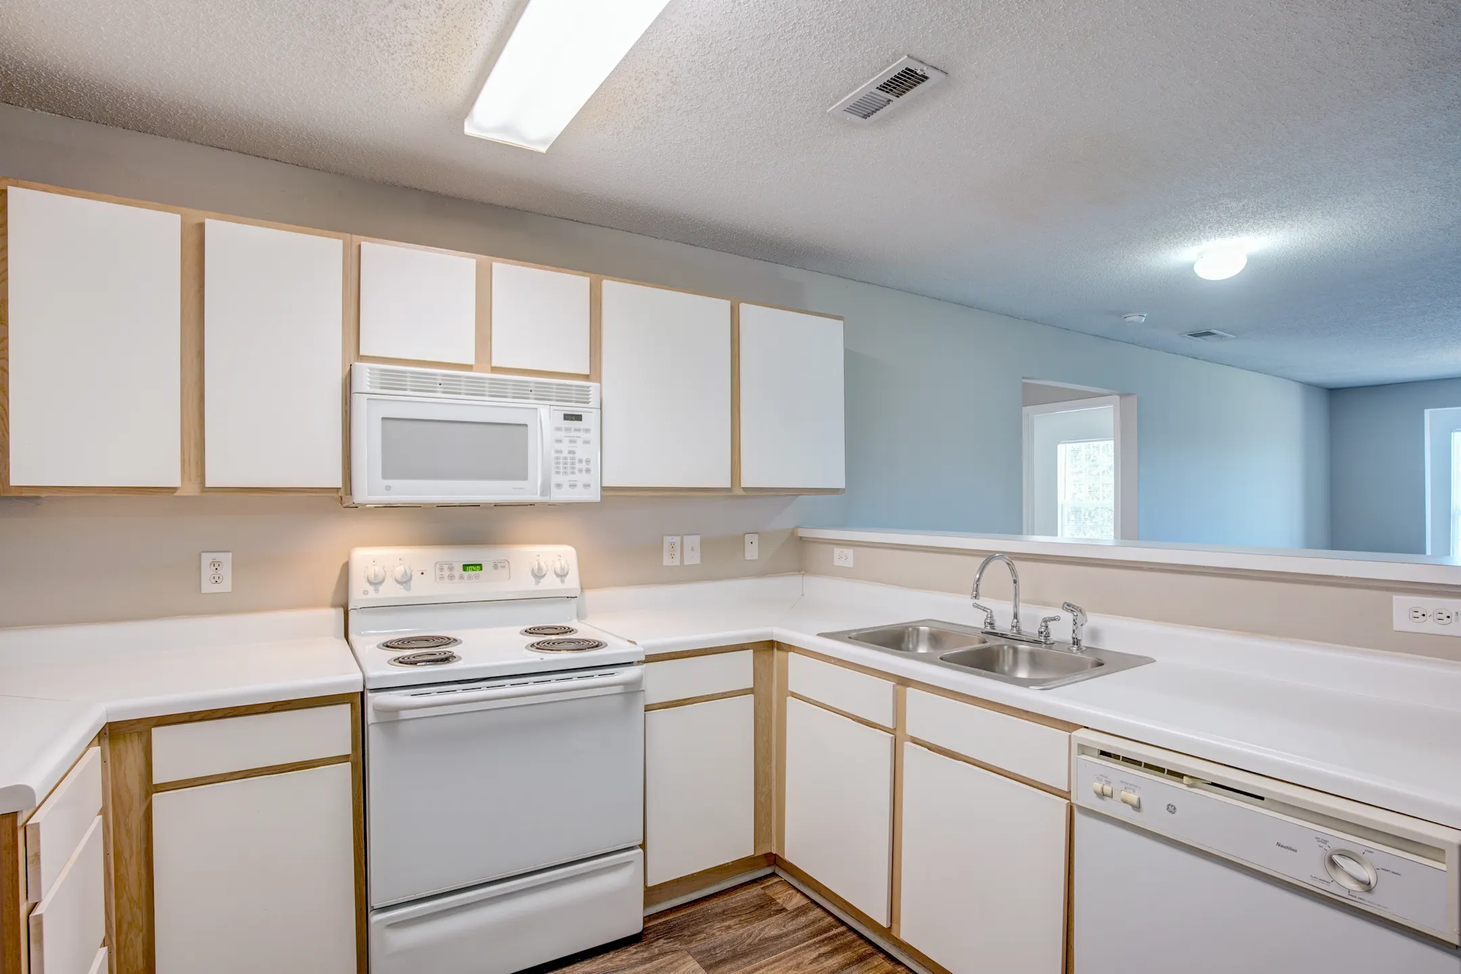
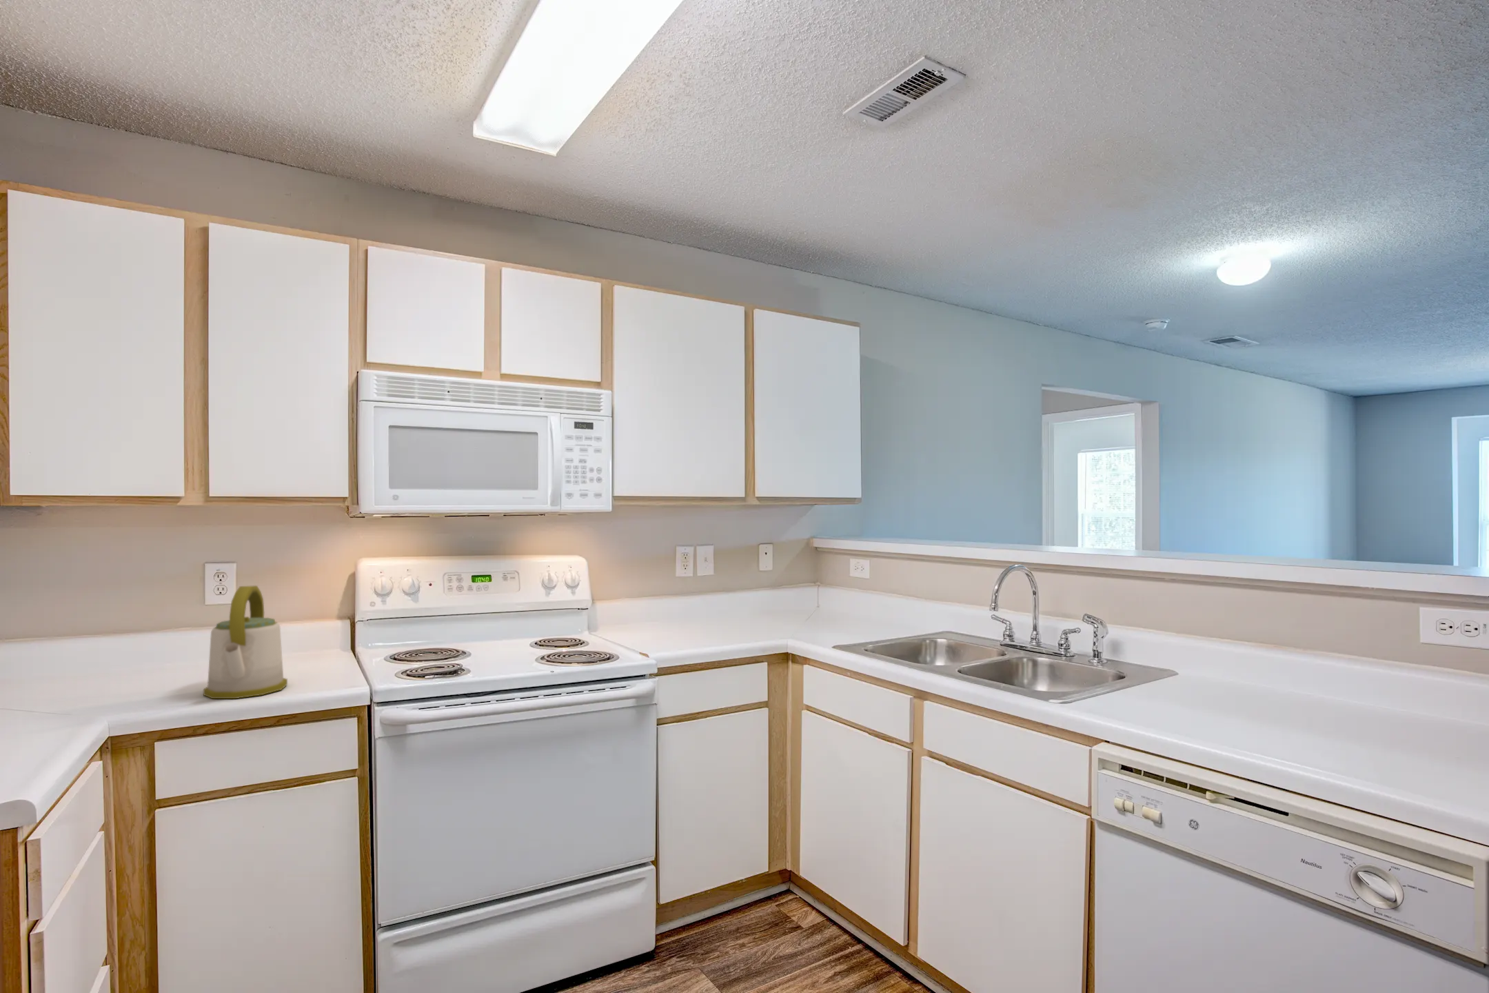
+ kettle (244, 638)
